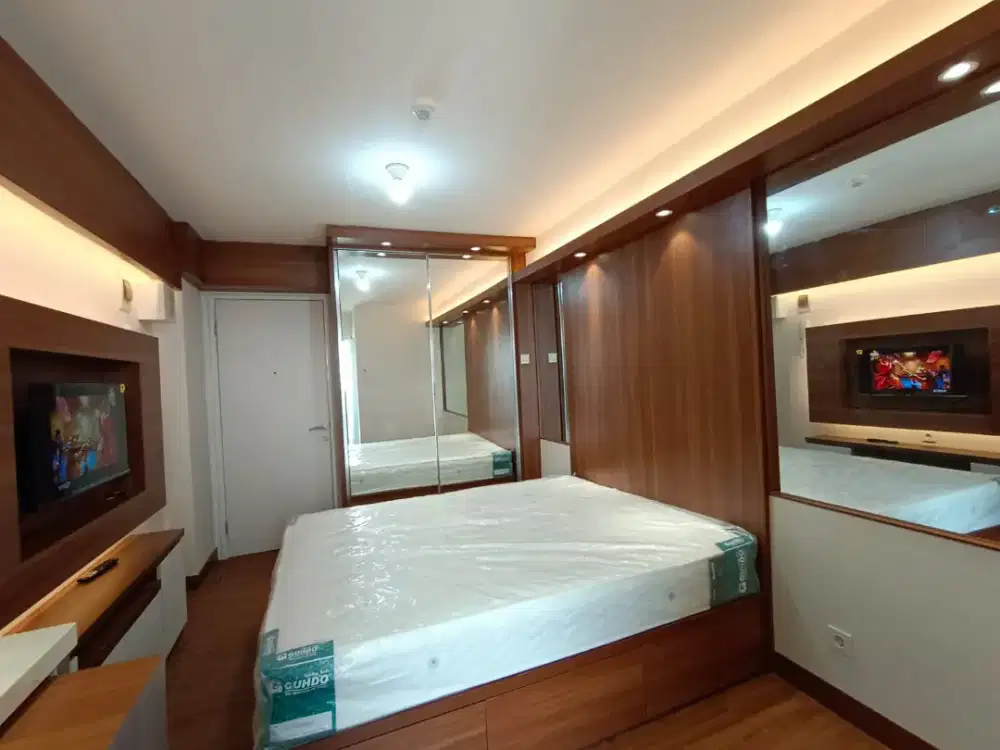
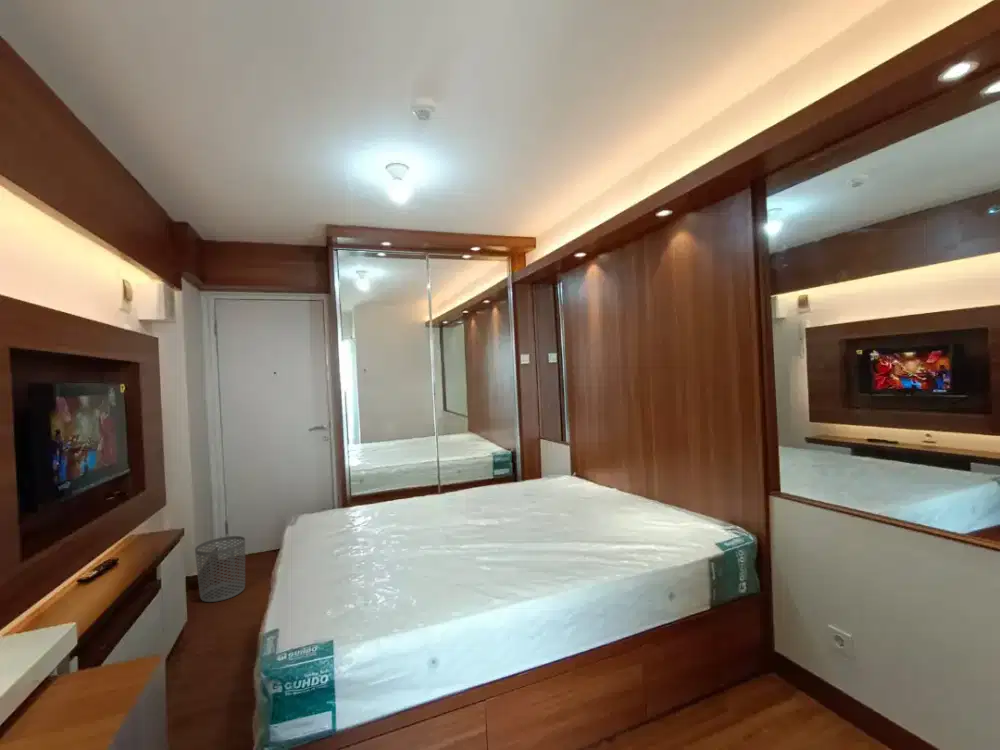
+ waste bin (221, 568)
